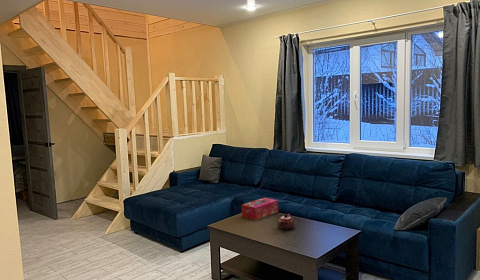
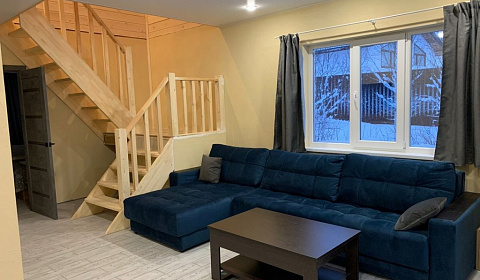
- teapot (286, 220)
- tissue box (260, 208)
